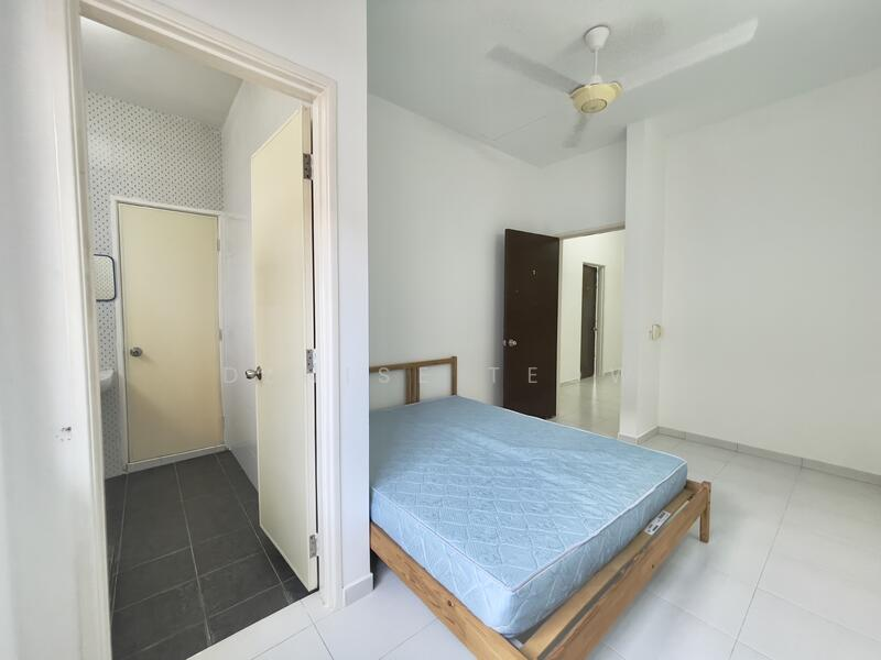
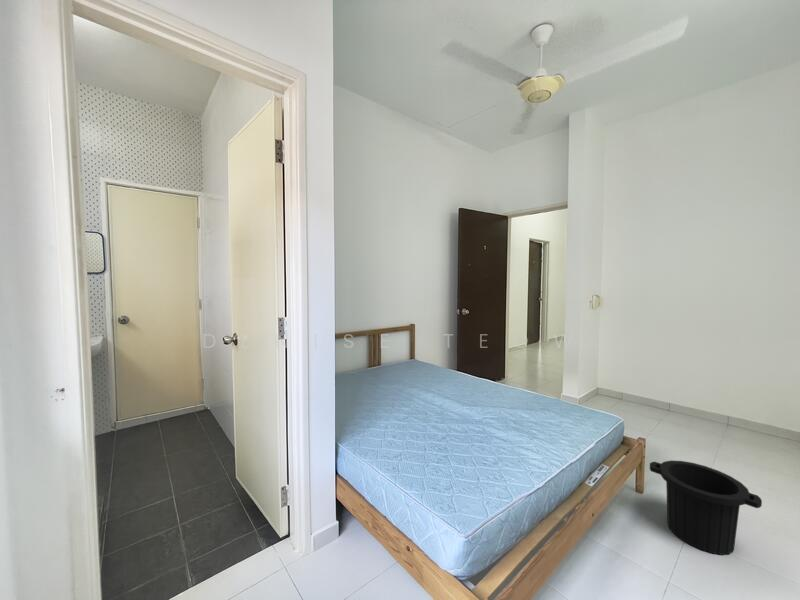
+ trash can (699, 506)
